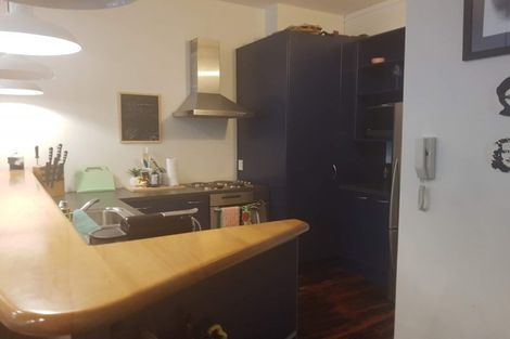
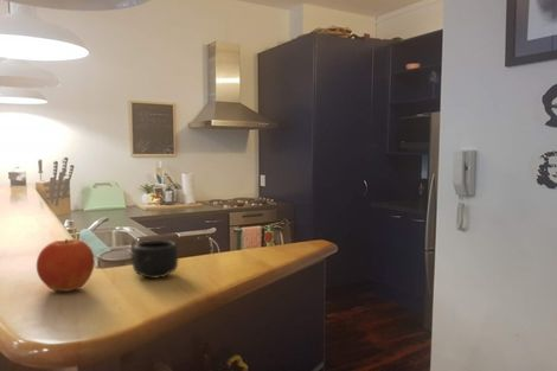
+ fruit (65, 263)
+ mug (152, 258)
